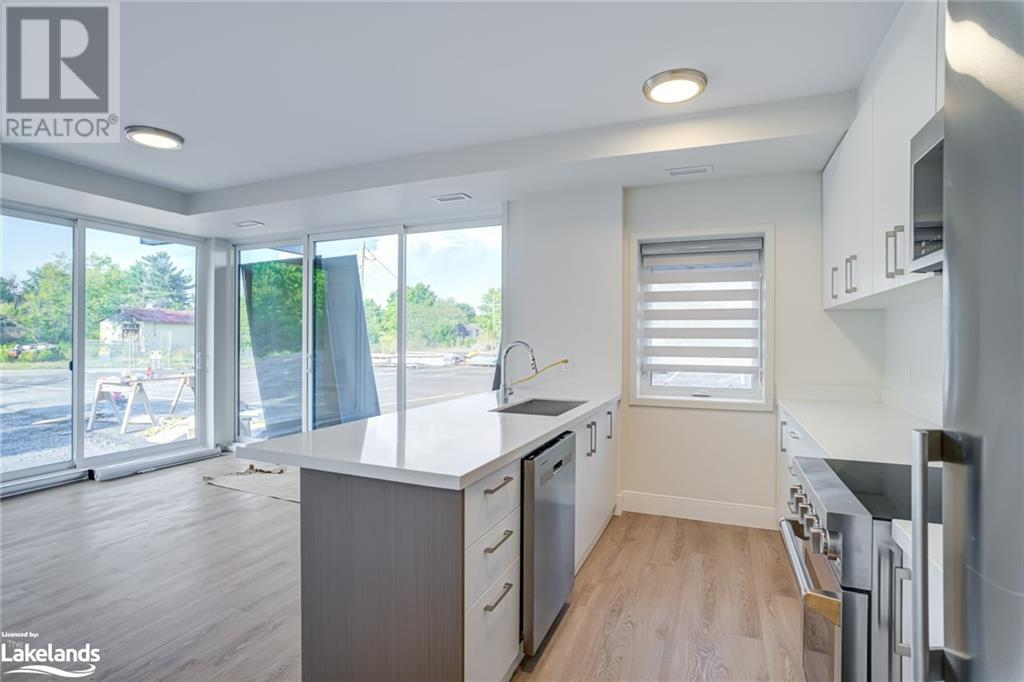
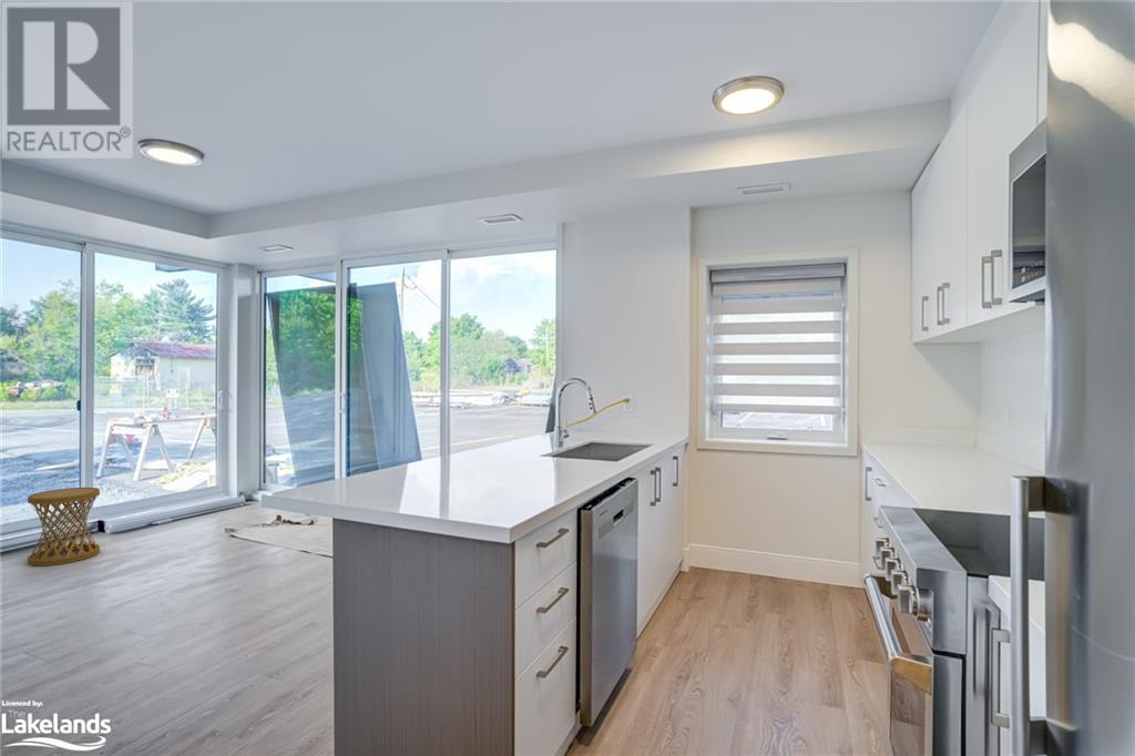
+ side table (64, 524)
